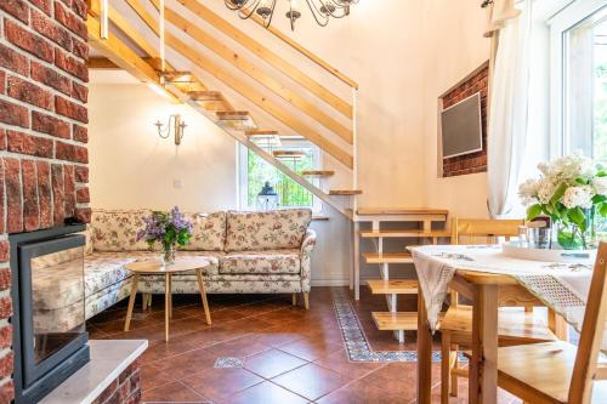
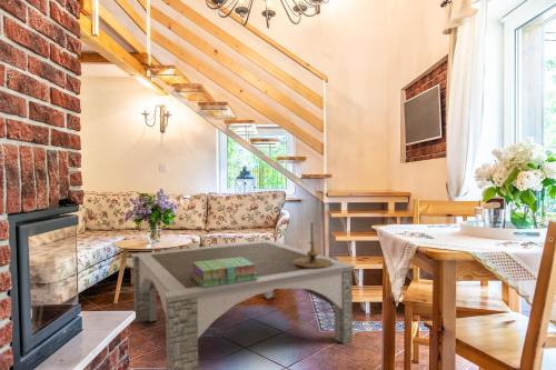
+ stack of books (222, 270)
+ candle holder (312, 242)
+ coffee table (235, 294)
